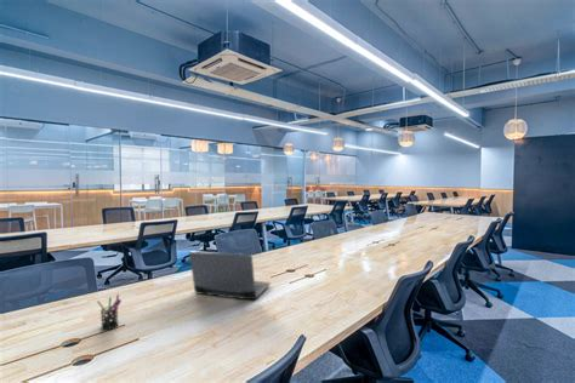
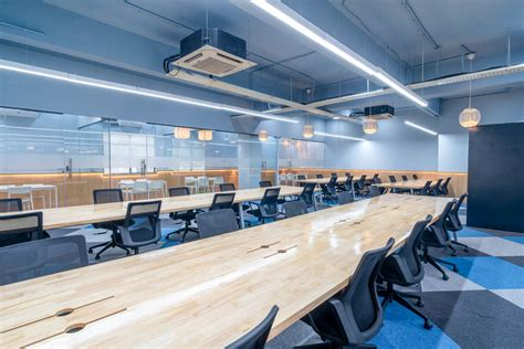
- laptop computer (232, 269)
- pen holder (110, 310)
